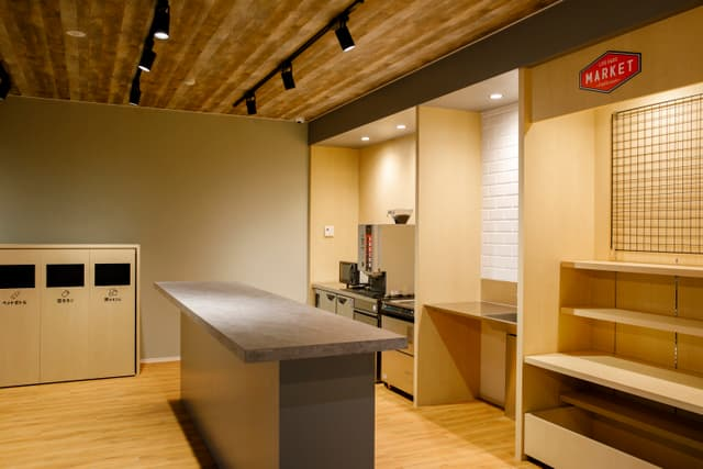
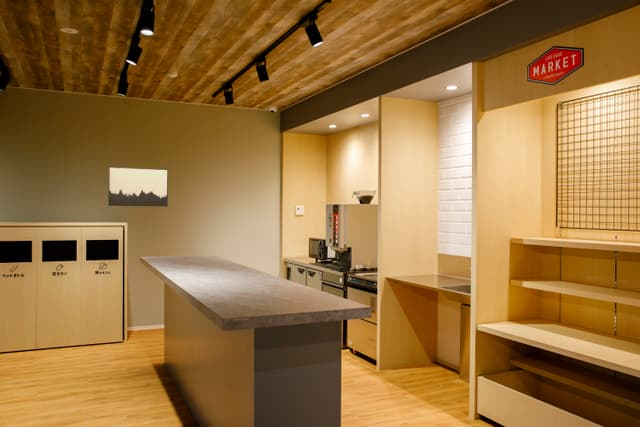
+ wall art (138, 187)
